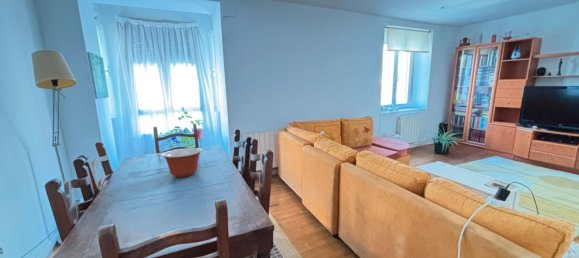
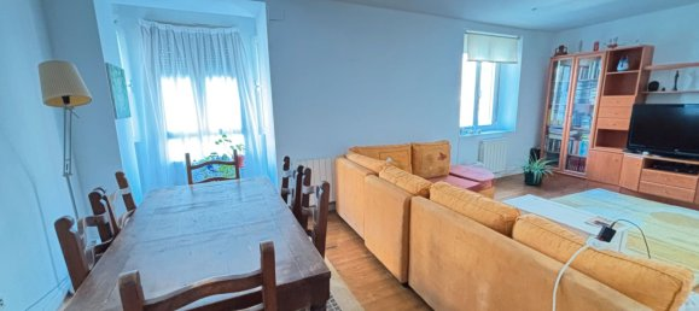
- mixing bowl (183, 163)
